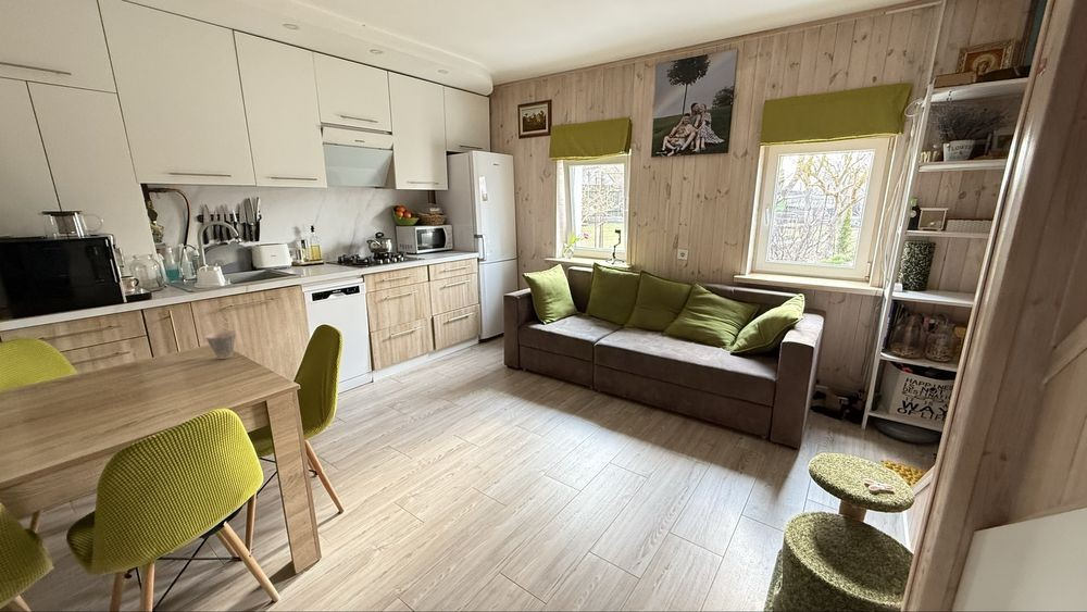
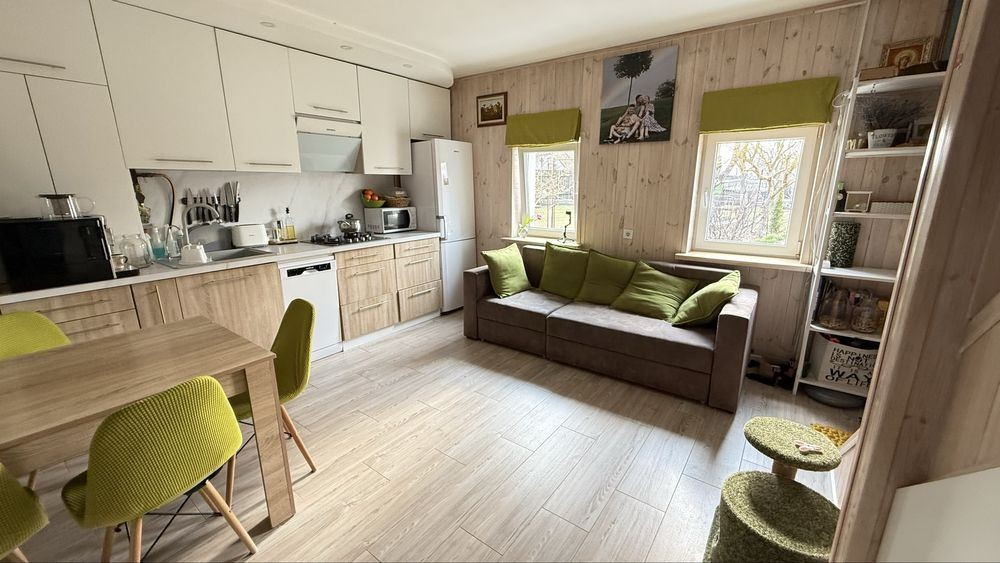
- cup (222, 346)
